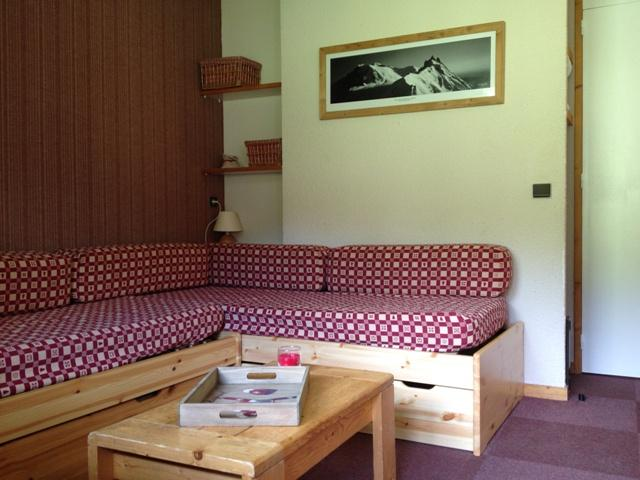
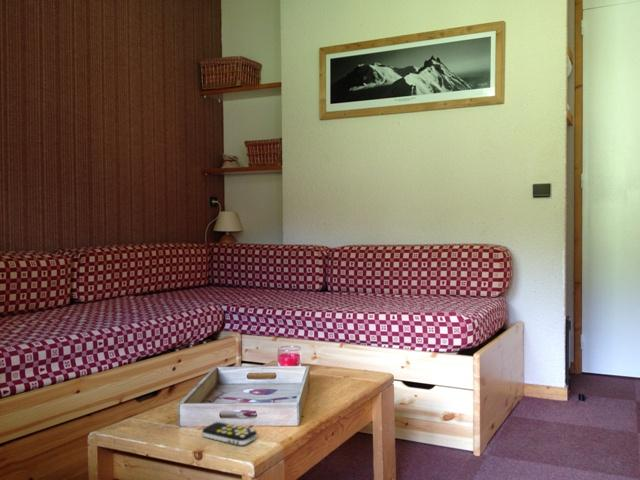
+ remote control (229, 433)
